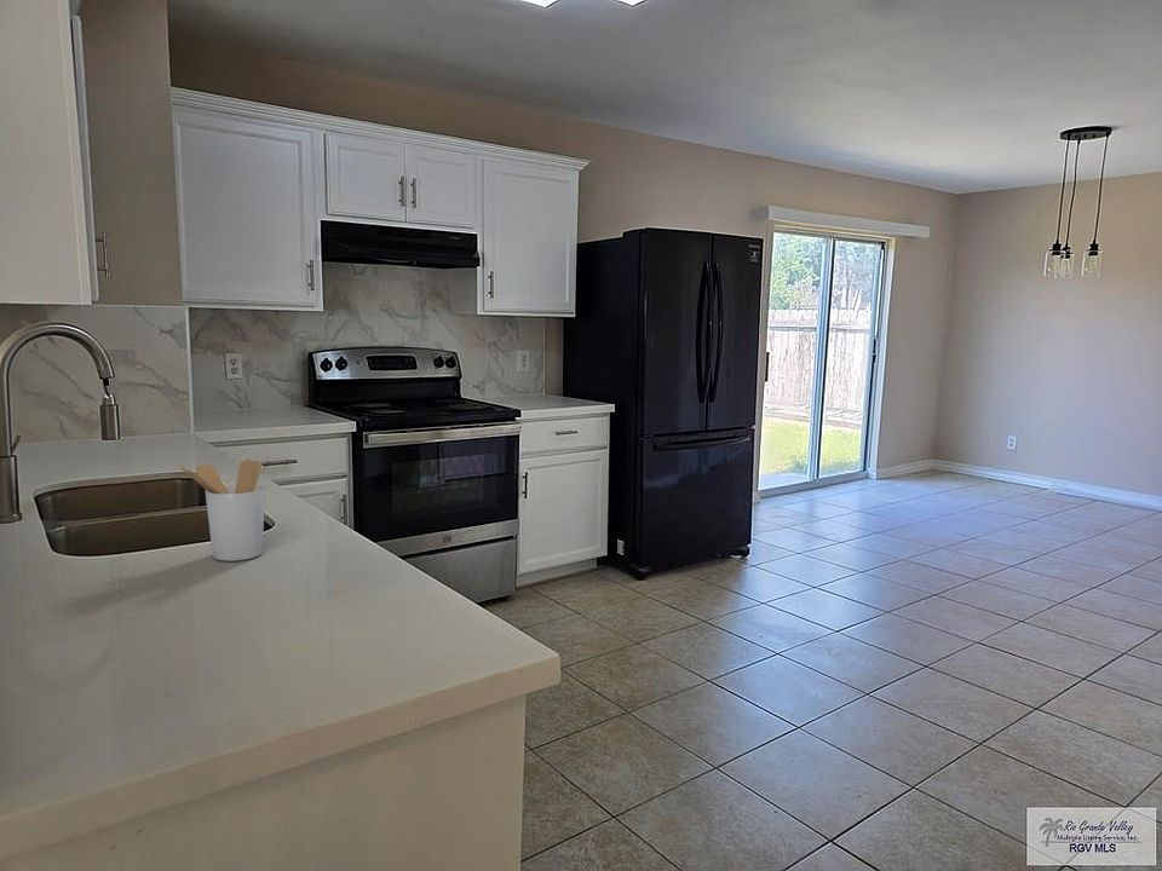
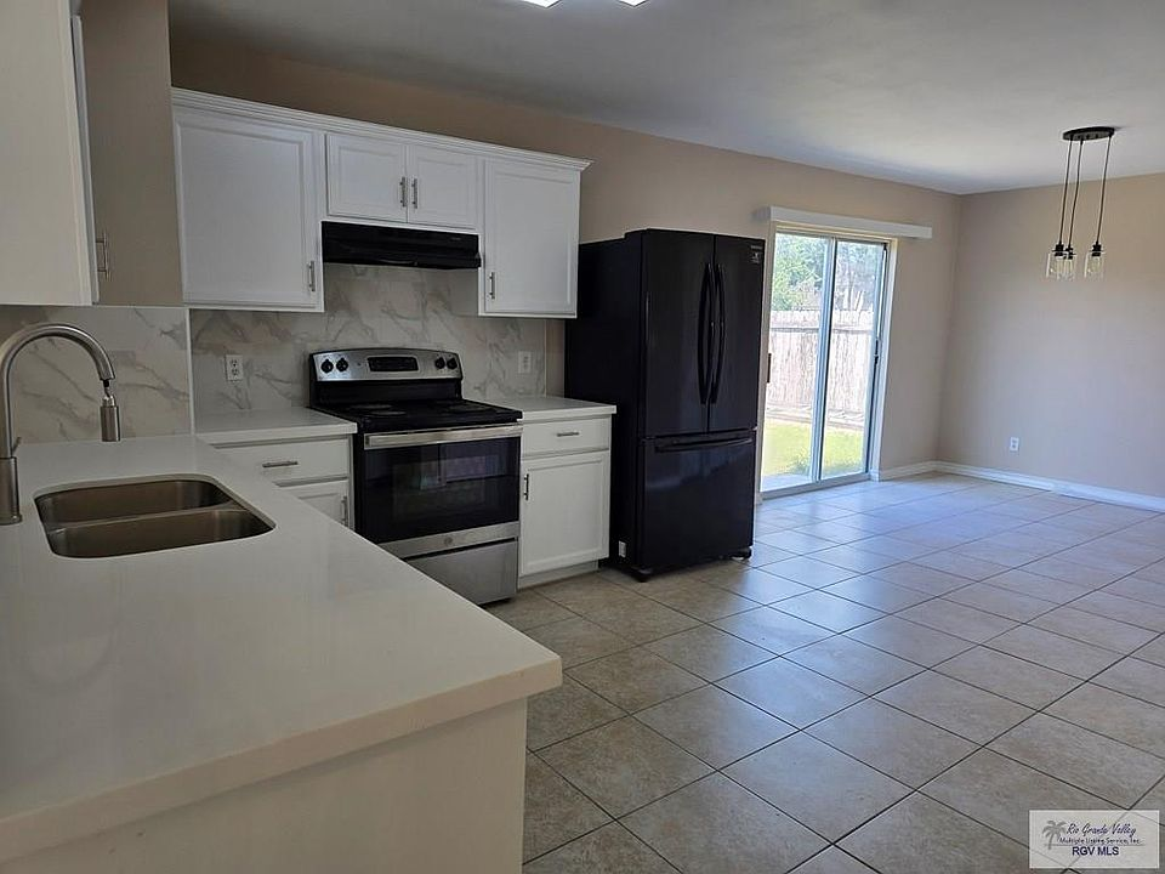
- utensil holder (222, 507)
